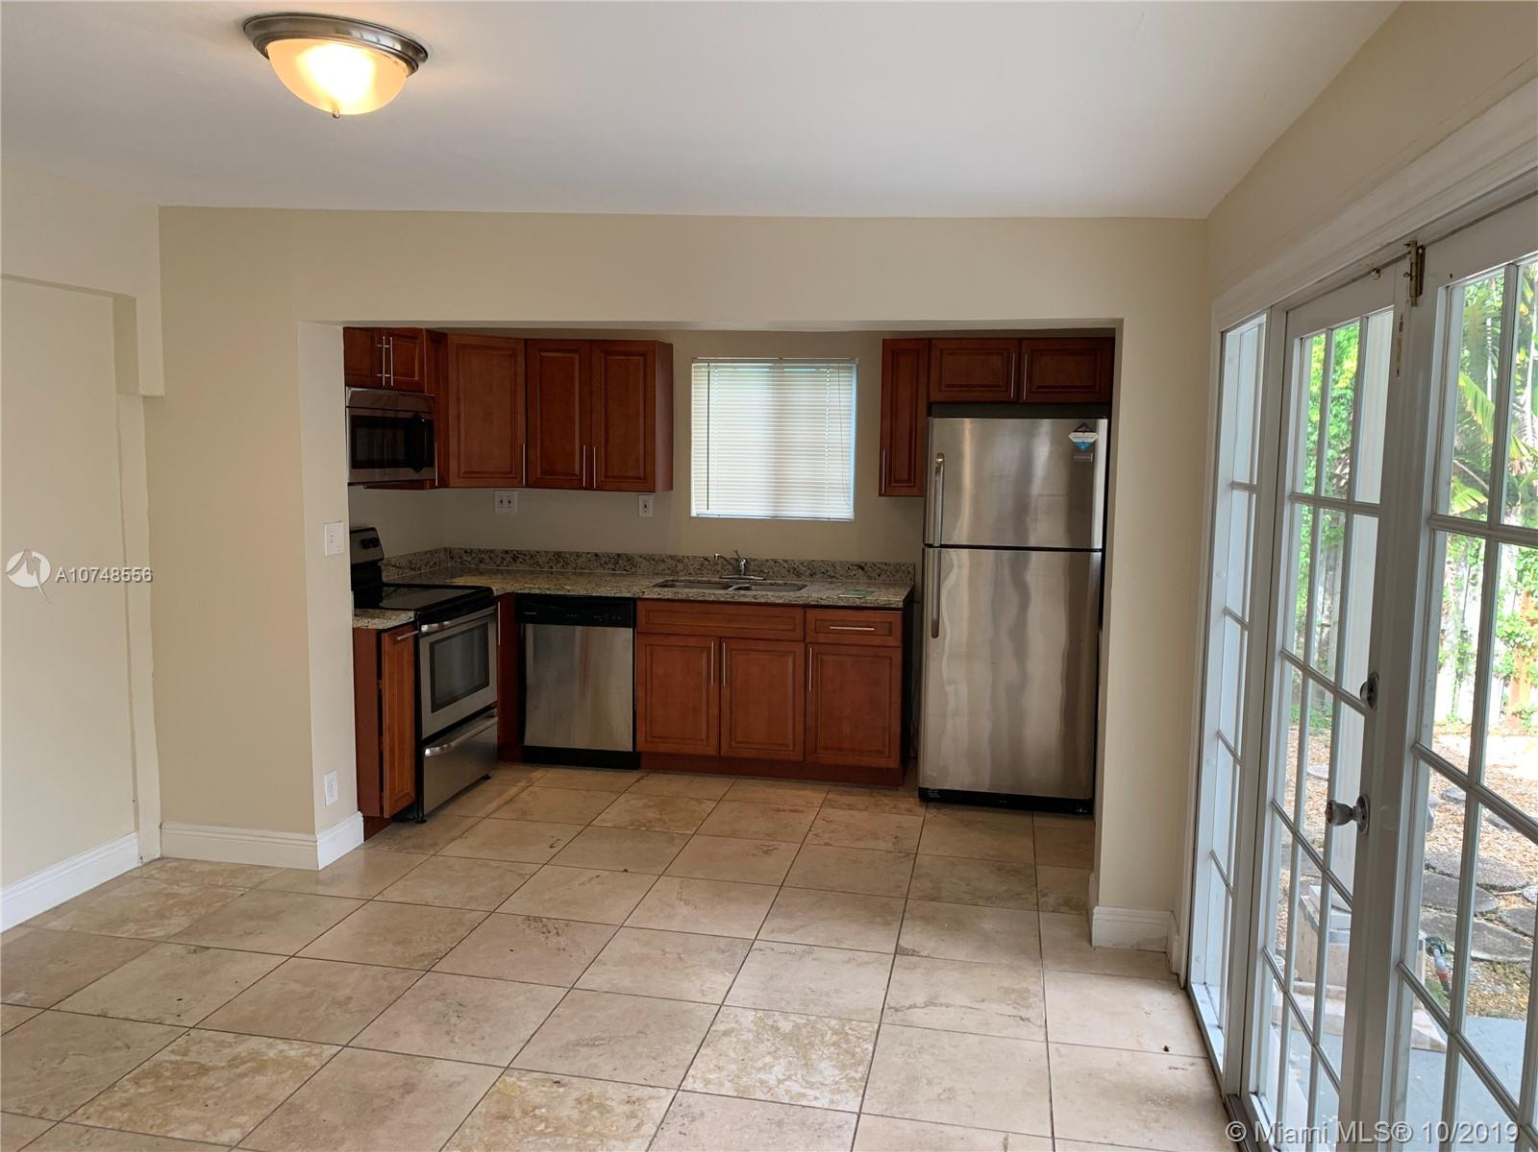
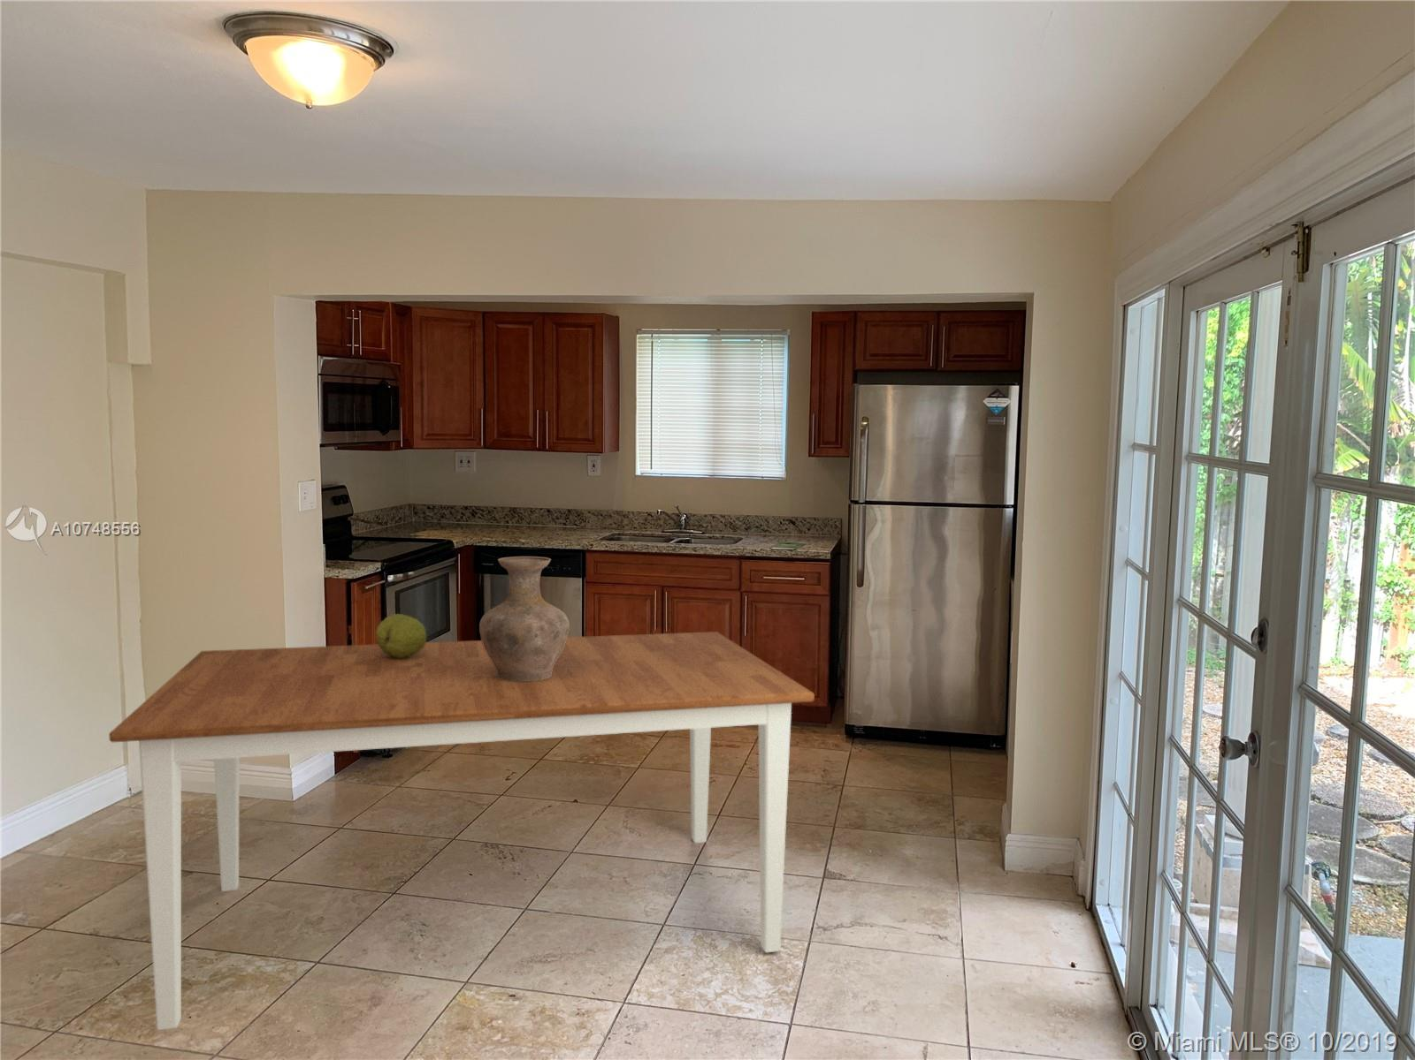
+ fruit (401, 635)
+ vase (525, 617)
+ dining table (476, 742)
